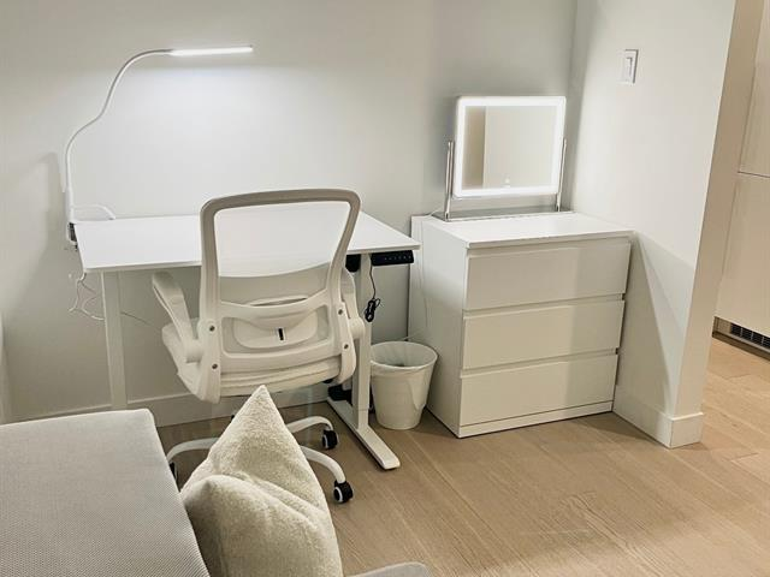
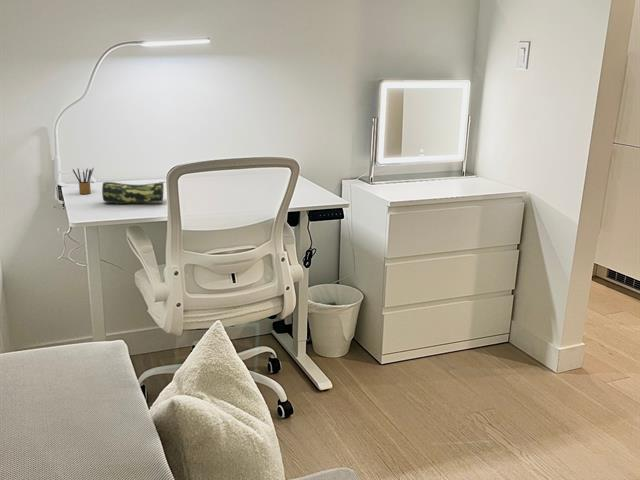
+ pencil box (84, 180)
+ pencil case (135, 192)
